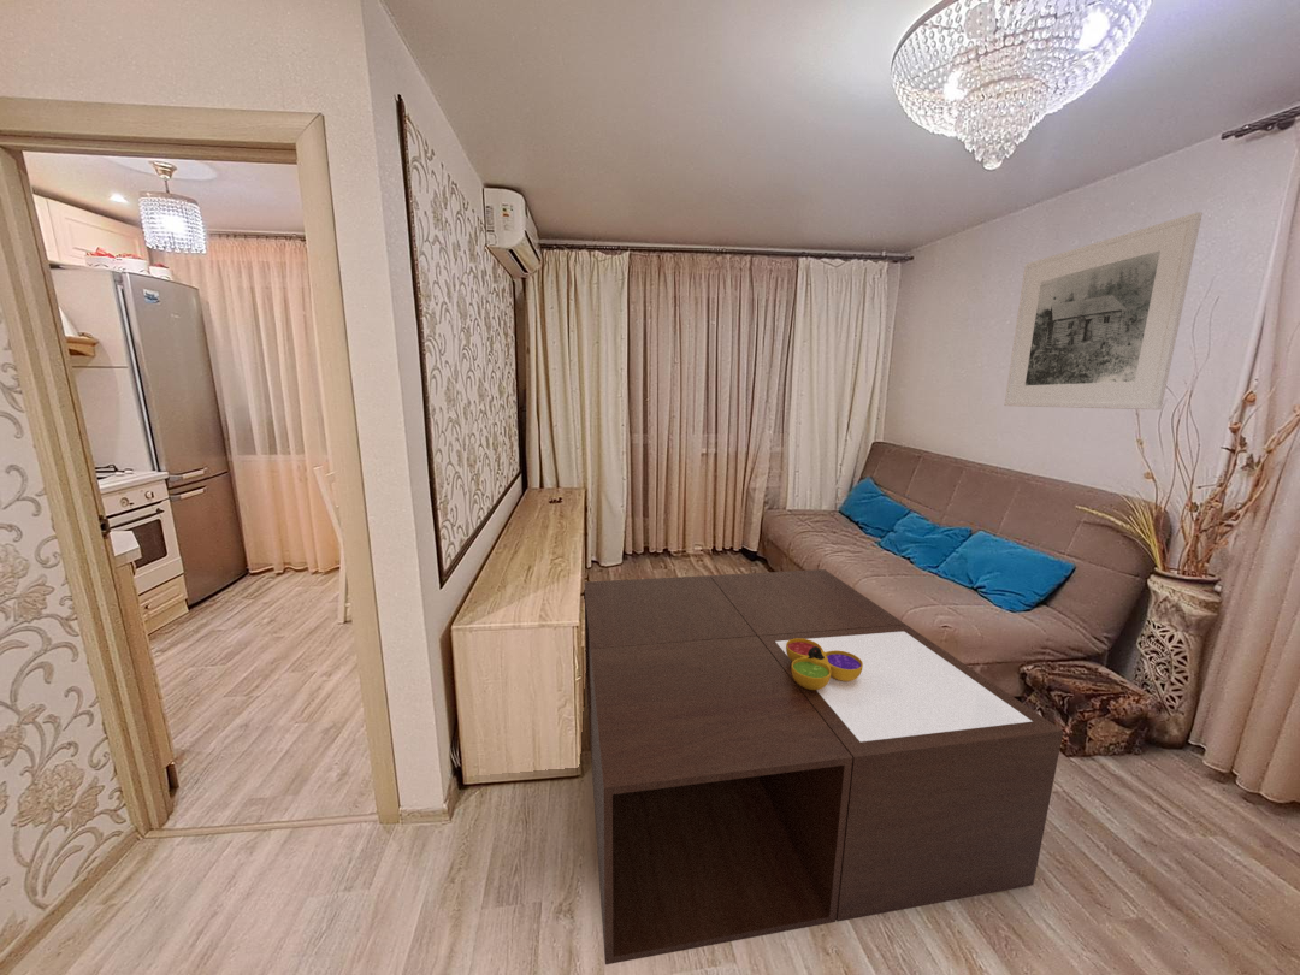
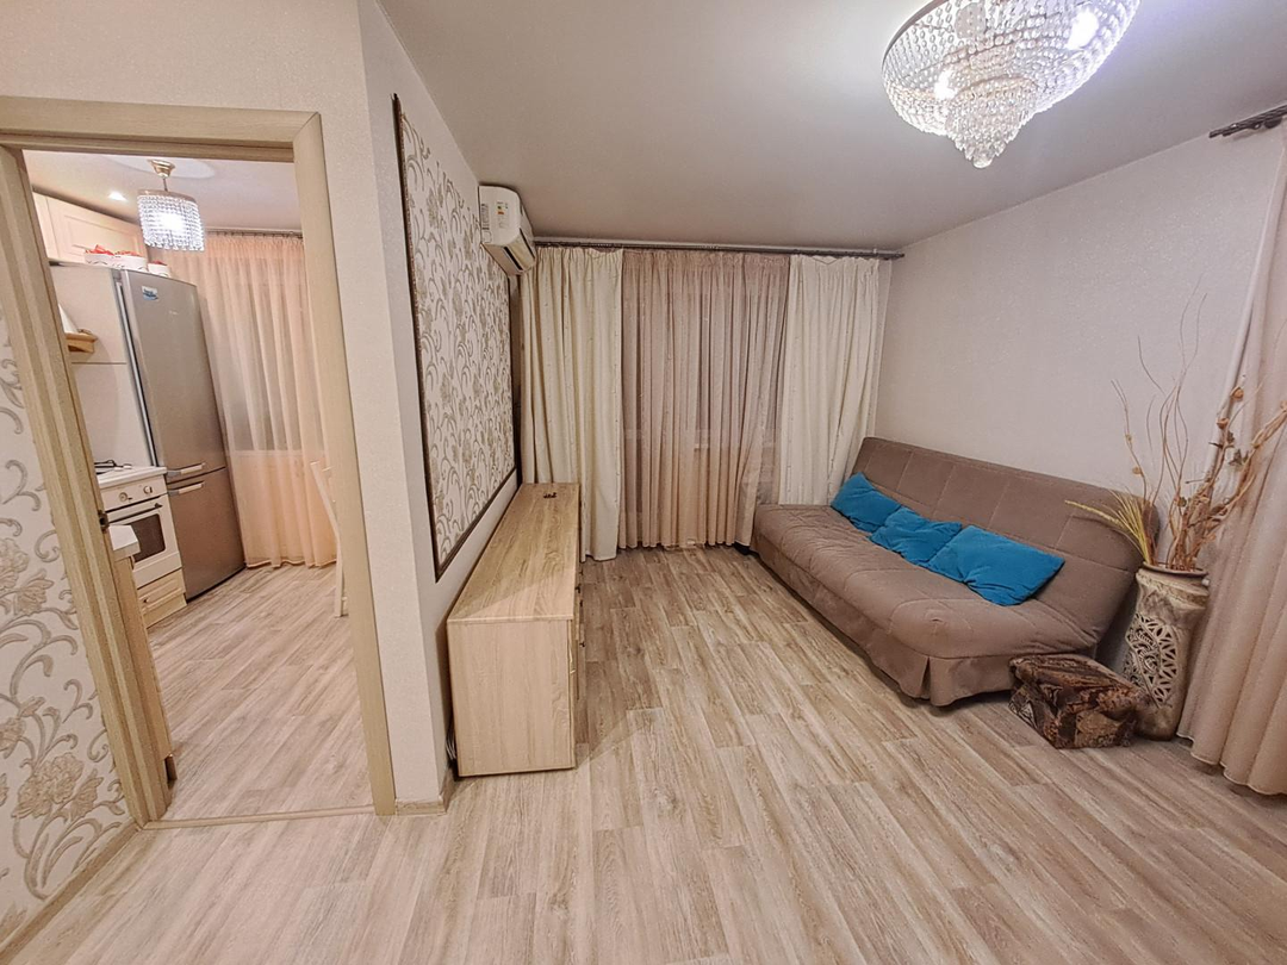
- decorative bowl (815, 658)
- coffee table (754, 697)
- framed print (1085, 327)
